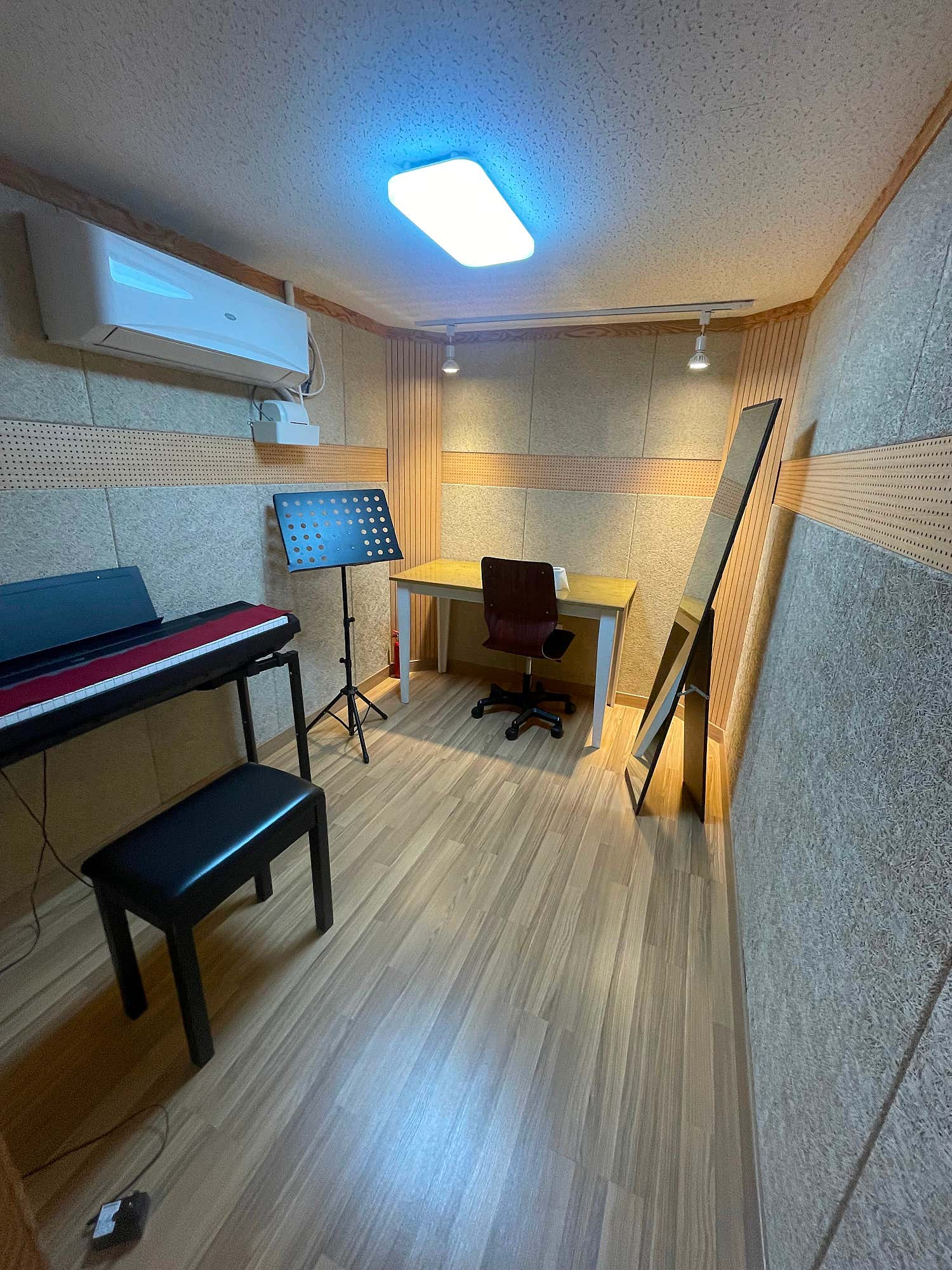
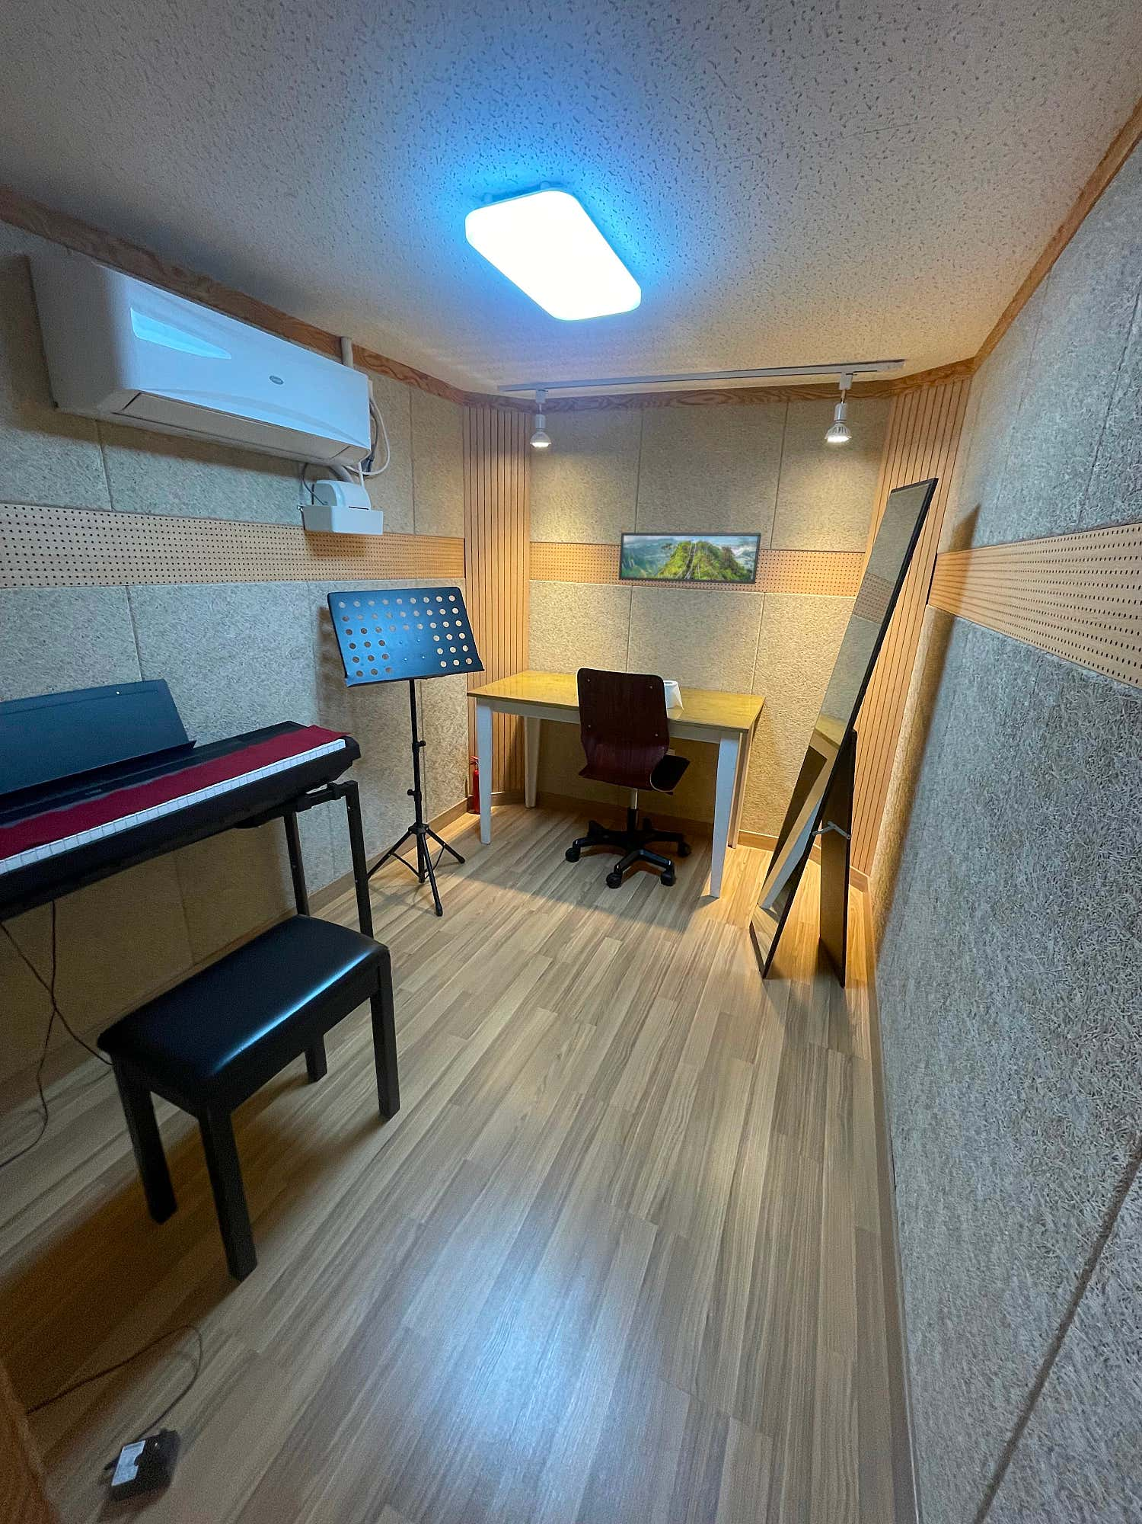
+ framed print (686, 557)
